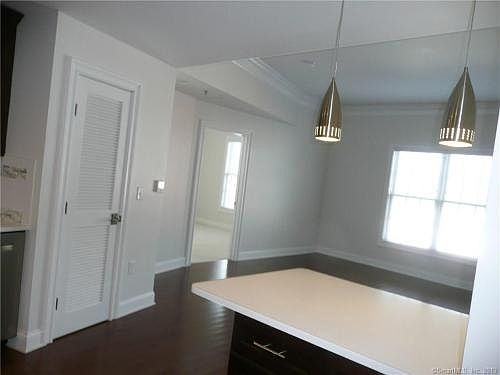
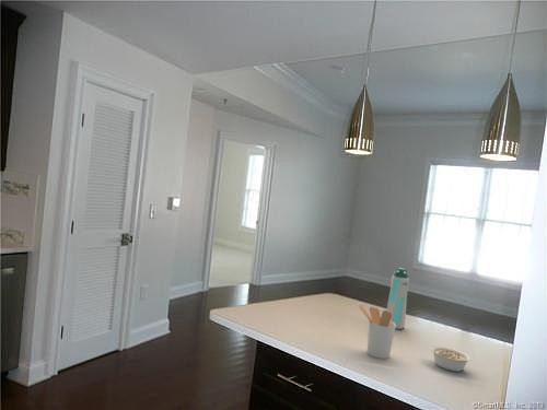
+ utensil holder (374, 329)
+ legume (451, 359)
+ water bottle (398, 297)
